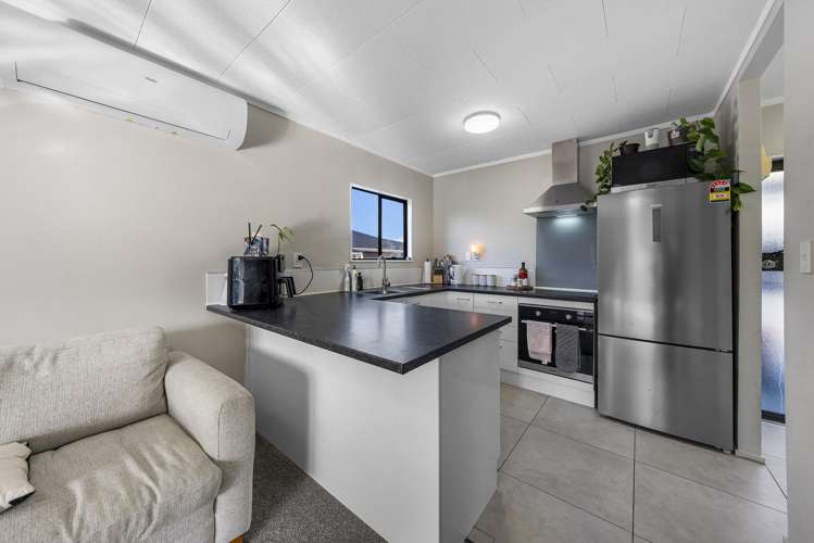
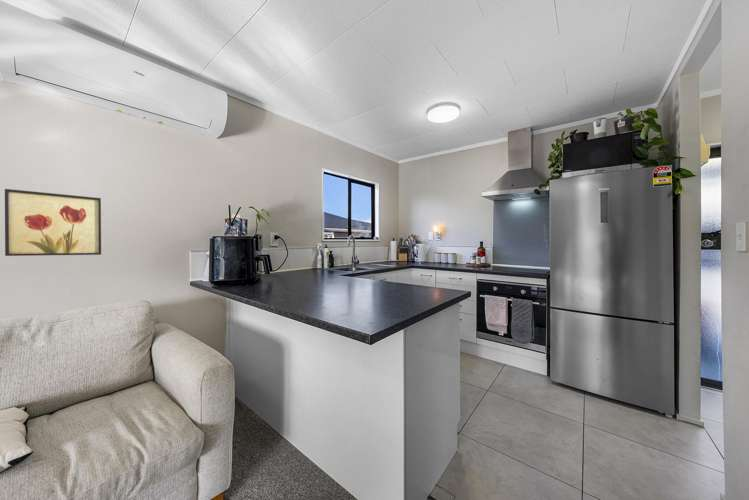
+ wall art (57, 224)
